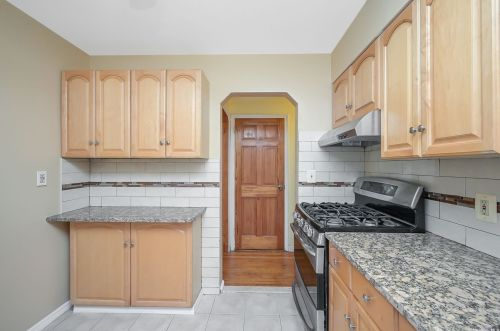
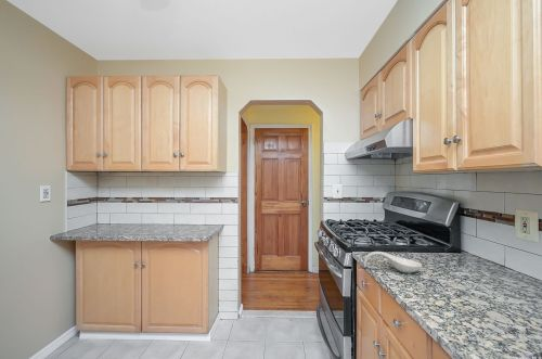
+ spoon rest (391, 260)
